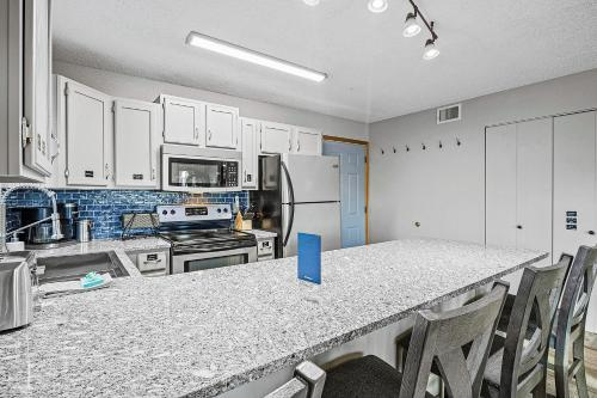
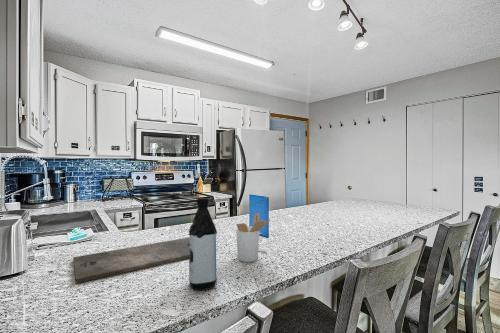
+ water bottle (202, 241)
+ cutting board (146, 254)
+ utensil holder (252, 237)
